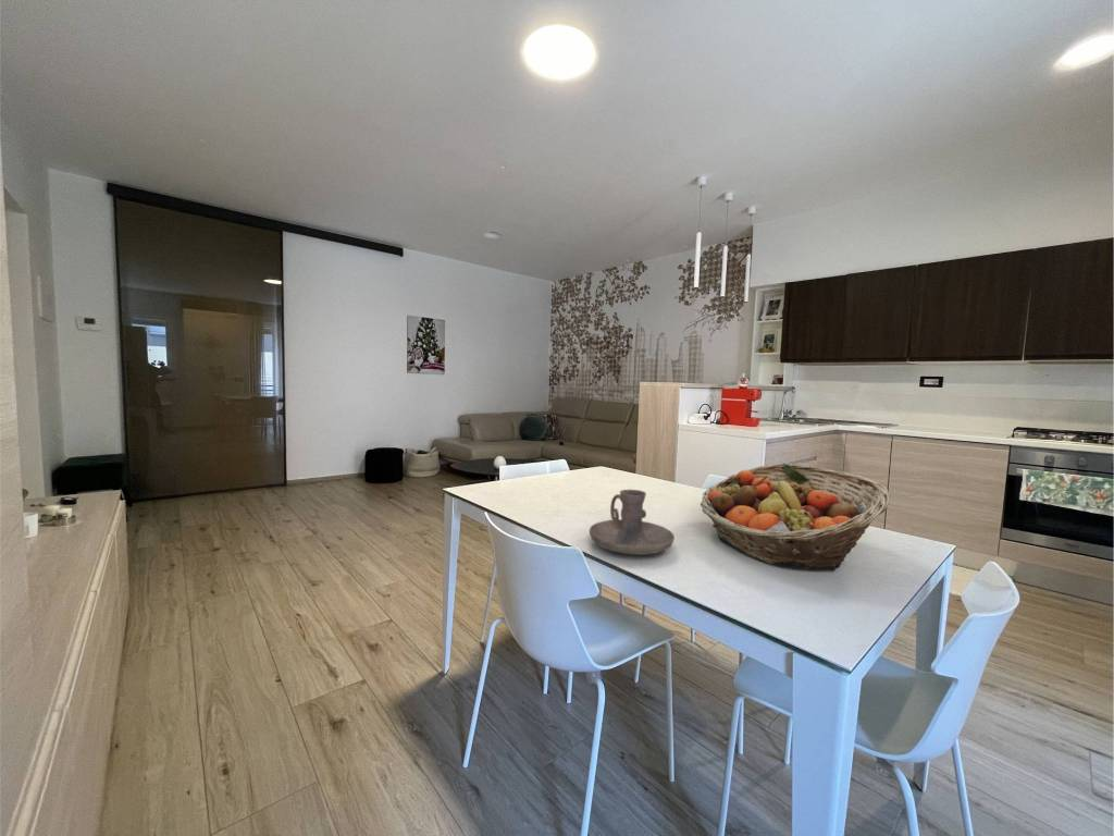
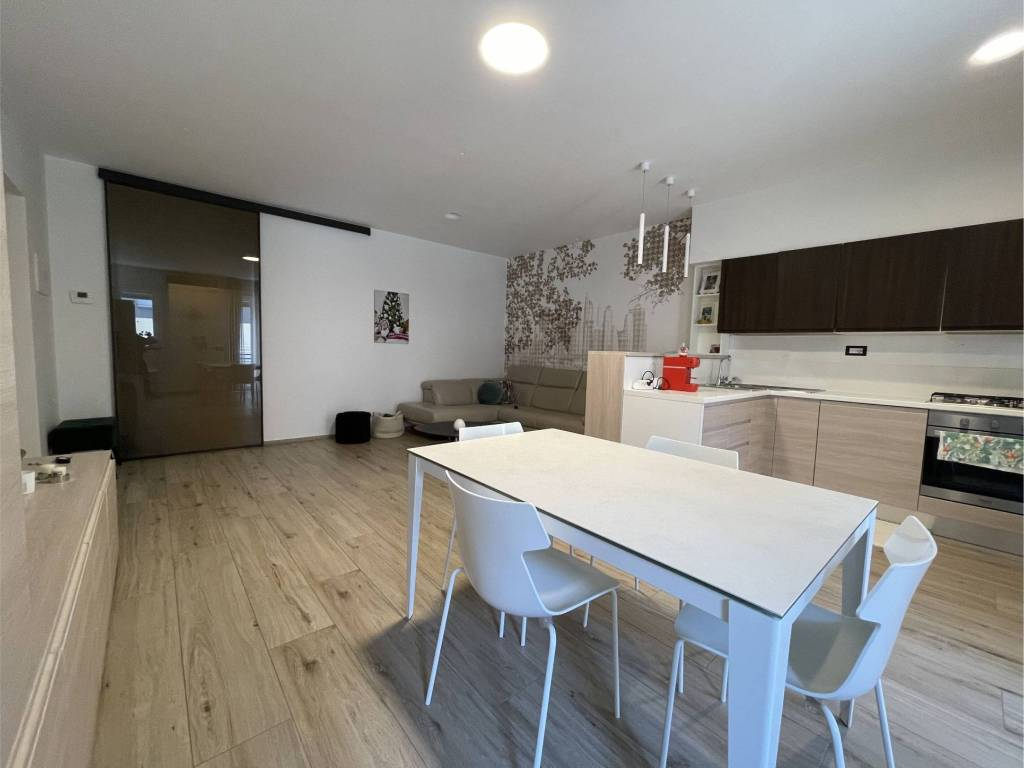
- fruit basket (783, 508)
- candle holder (628, 516)
